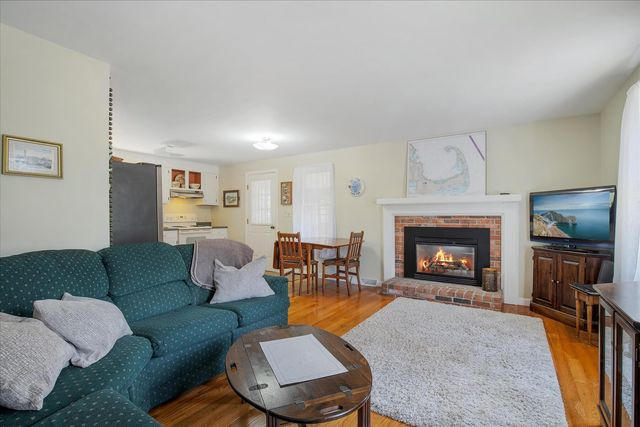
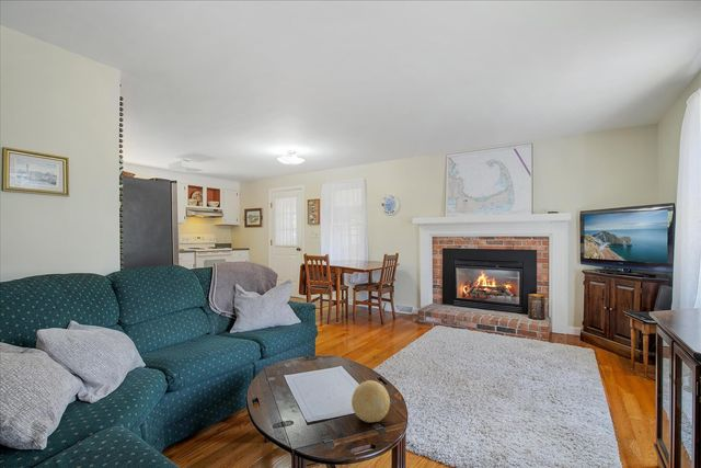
+ decorative ball (370, 399)
